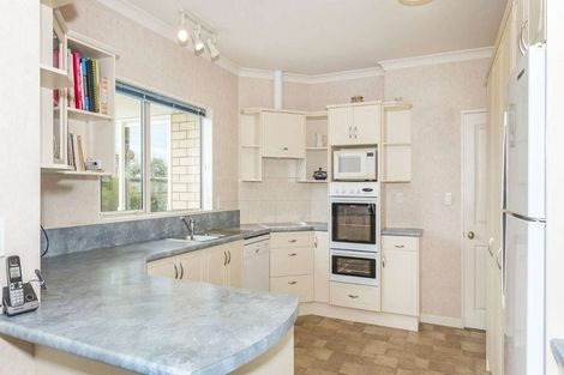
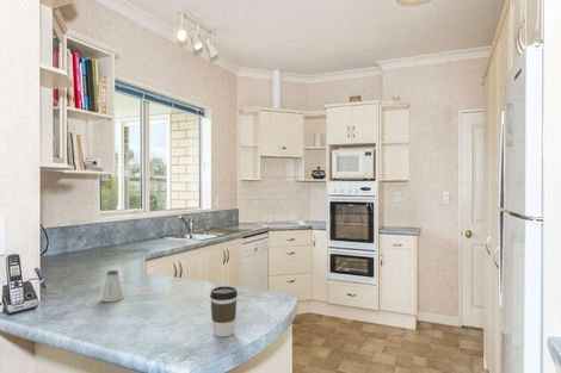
+ coffee cup (223, 311)
+ saltshaker (112, 285)
